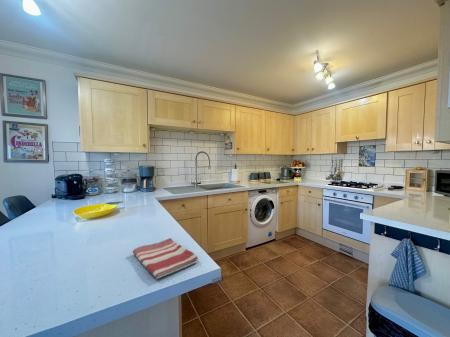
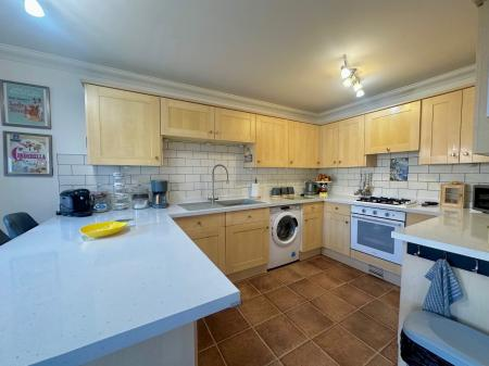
- dish towel (164, 254)
